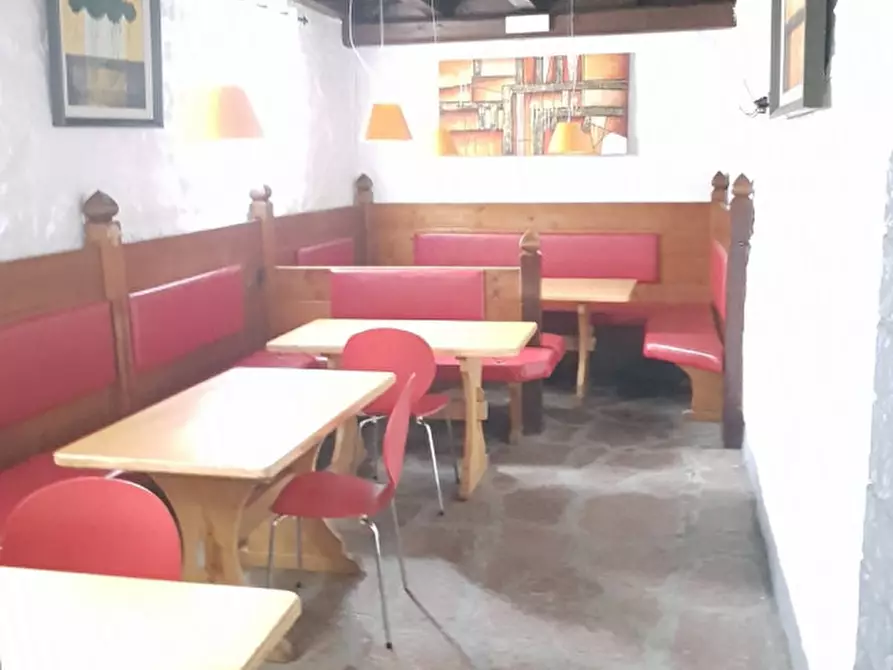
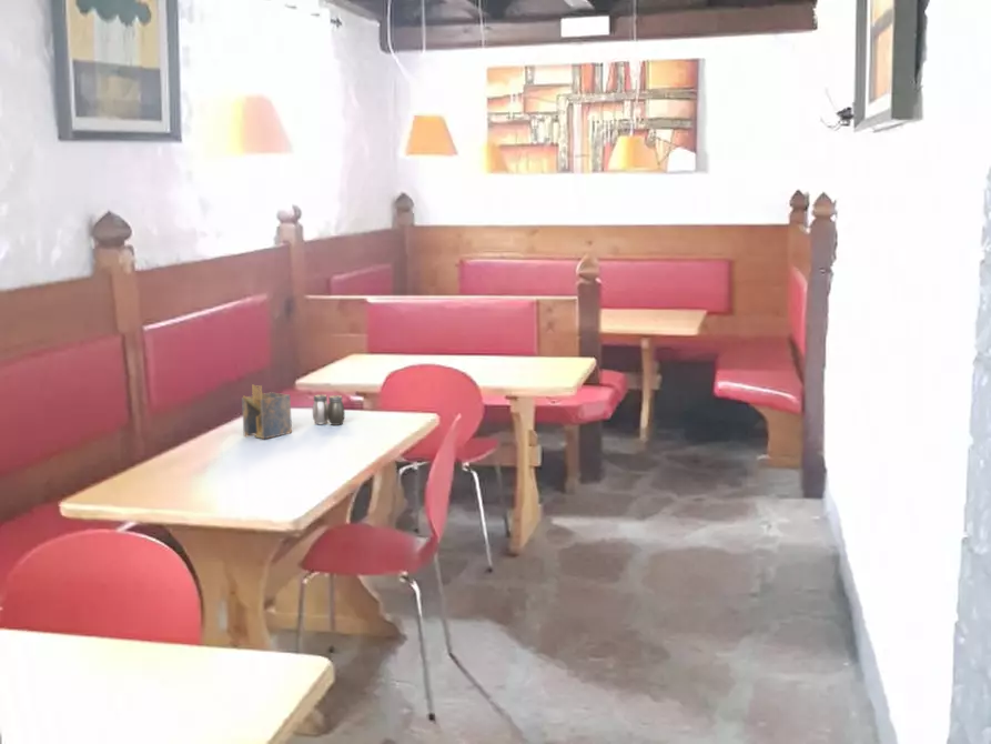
+ salt and pepper shaker (327, 409)
+ napkin holder (266, 408)
